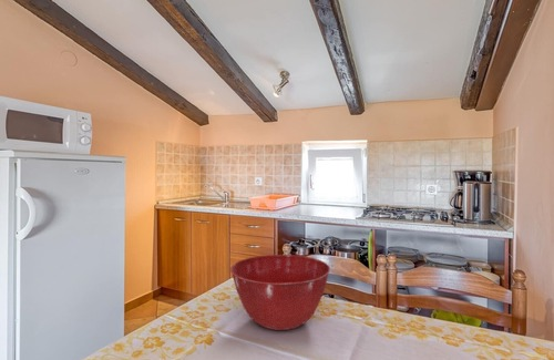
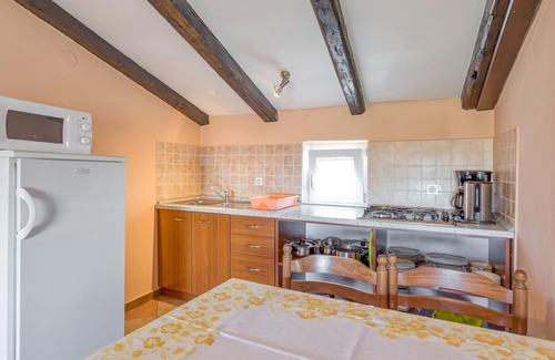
- mixing bowl (279, 292)
